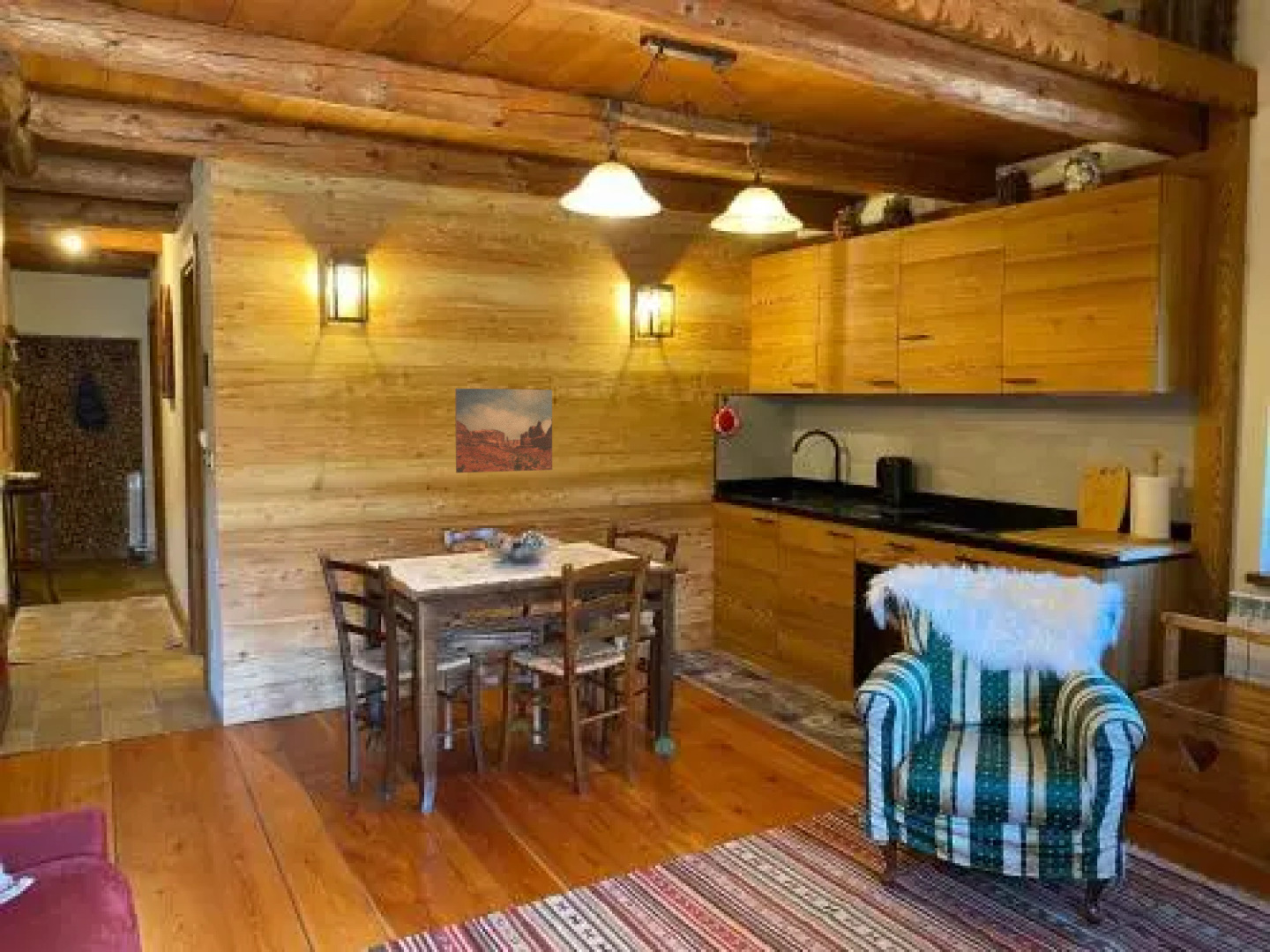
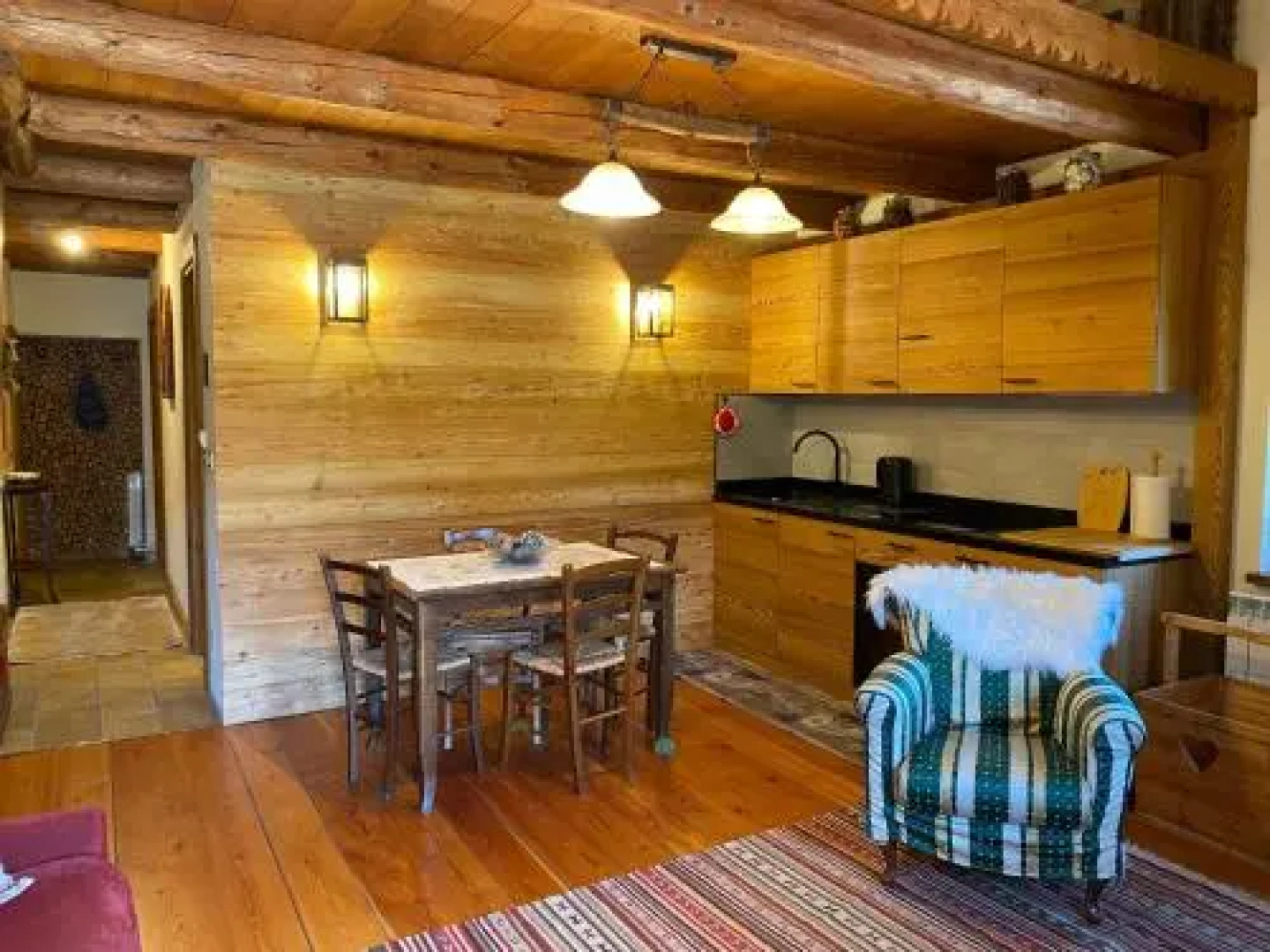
- wall art (504, 430)
